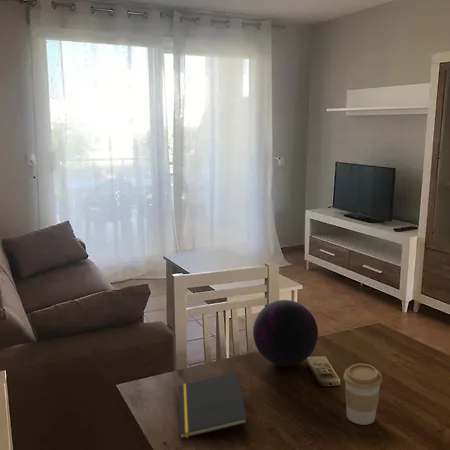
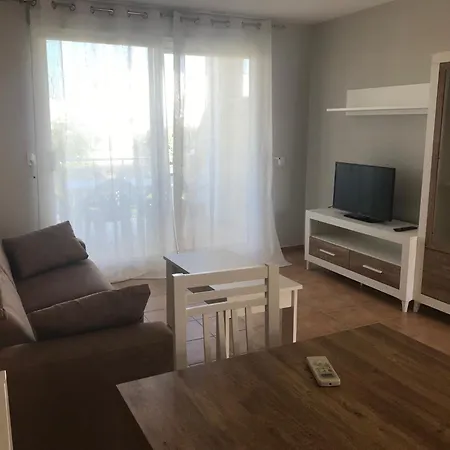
- decorative orb (285, 332)
- coffee cup (361, 393)
- notepad (210, 402)
